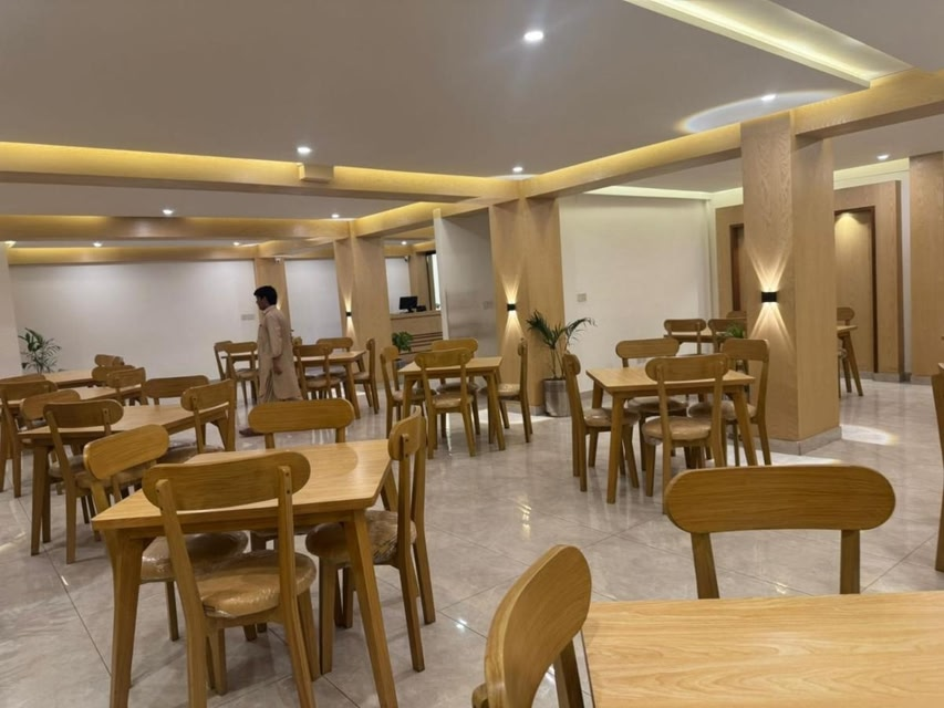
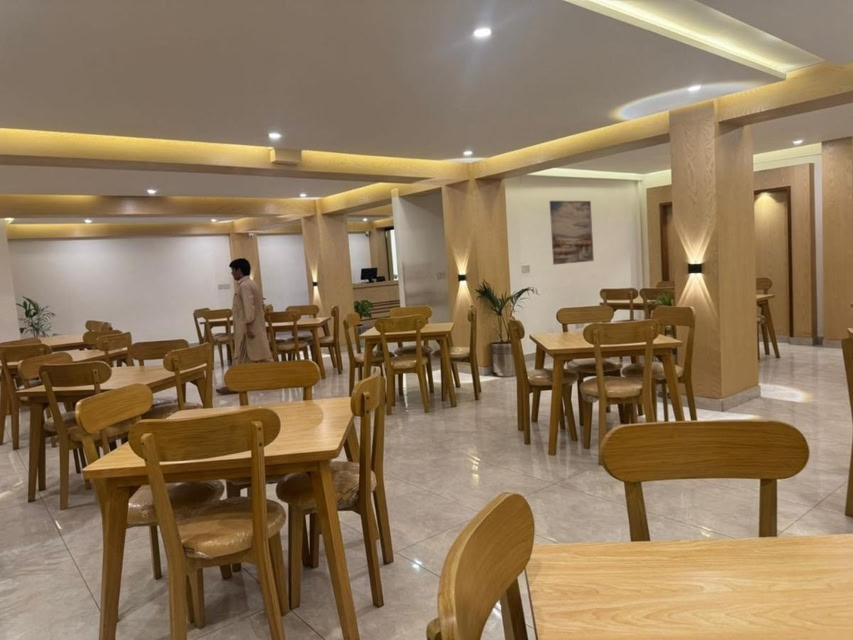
+ wall art (572, 231)
